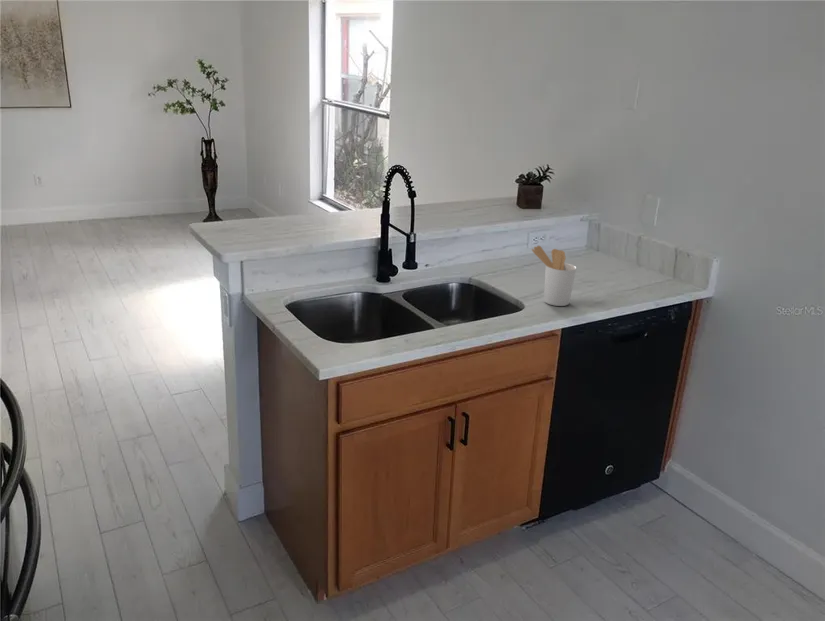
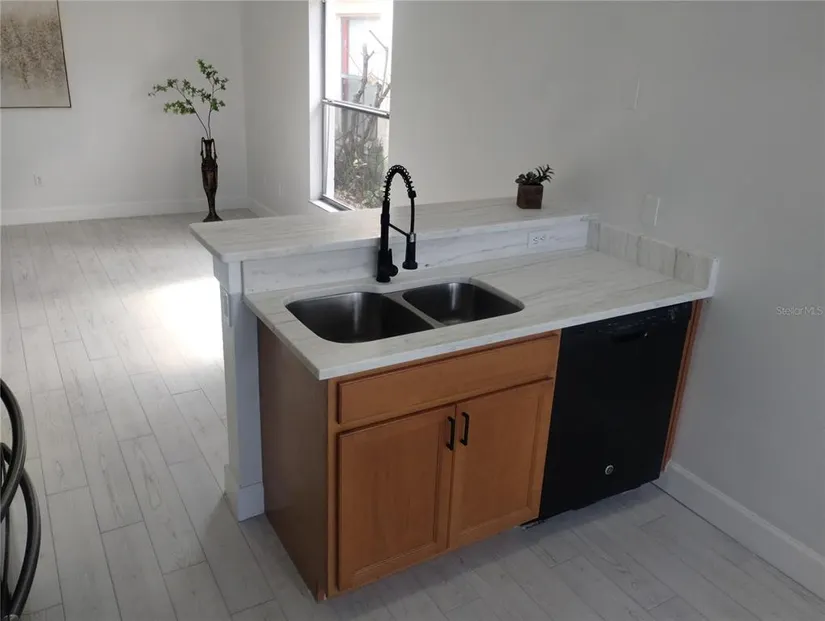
- utensil holder (551, 274)
